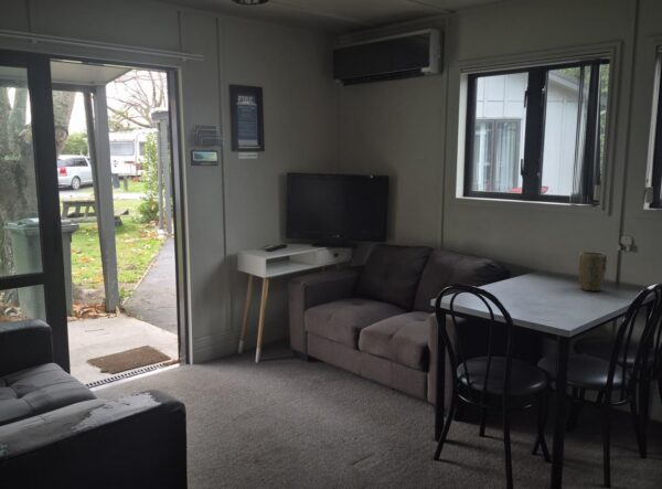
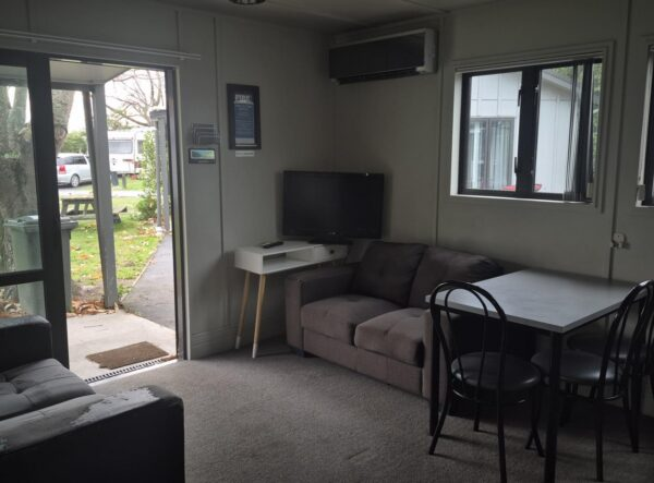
- plant pot (591, 270)
